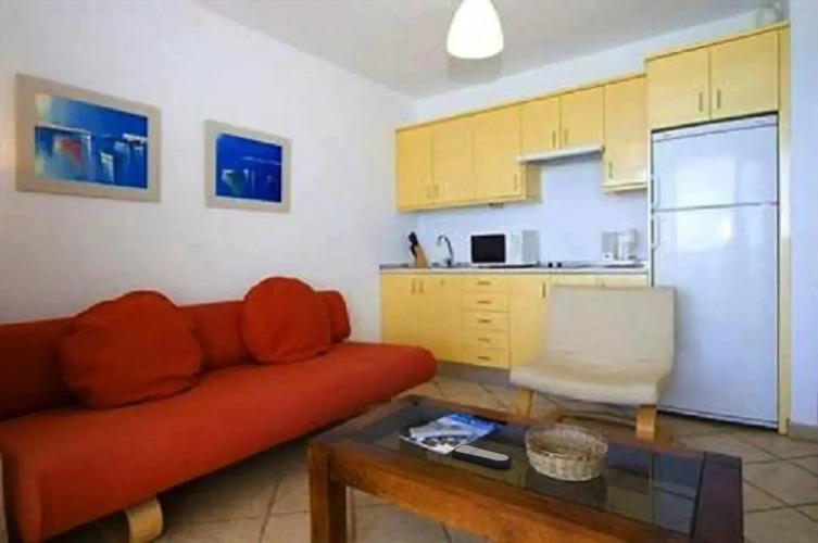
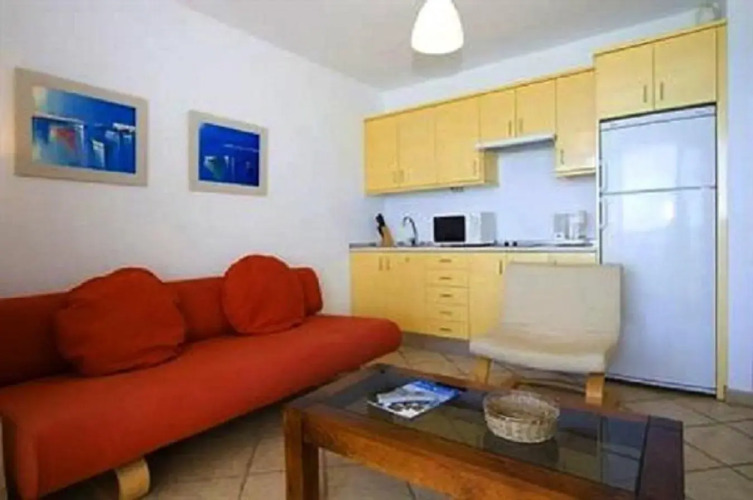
- remote control (481, 455)
